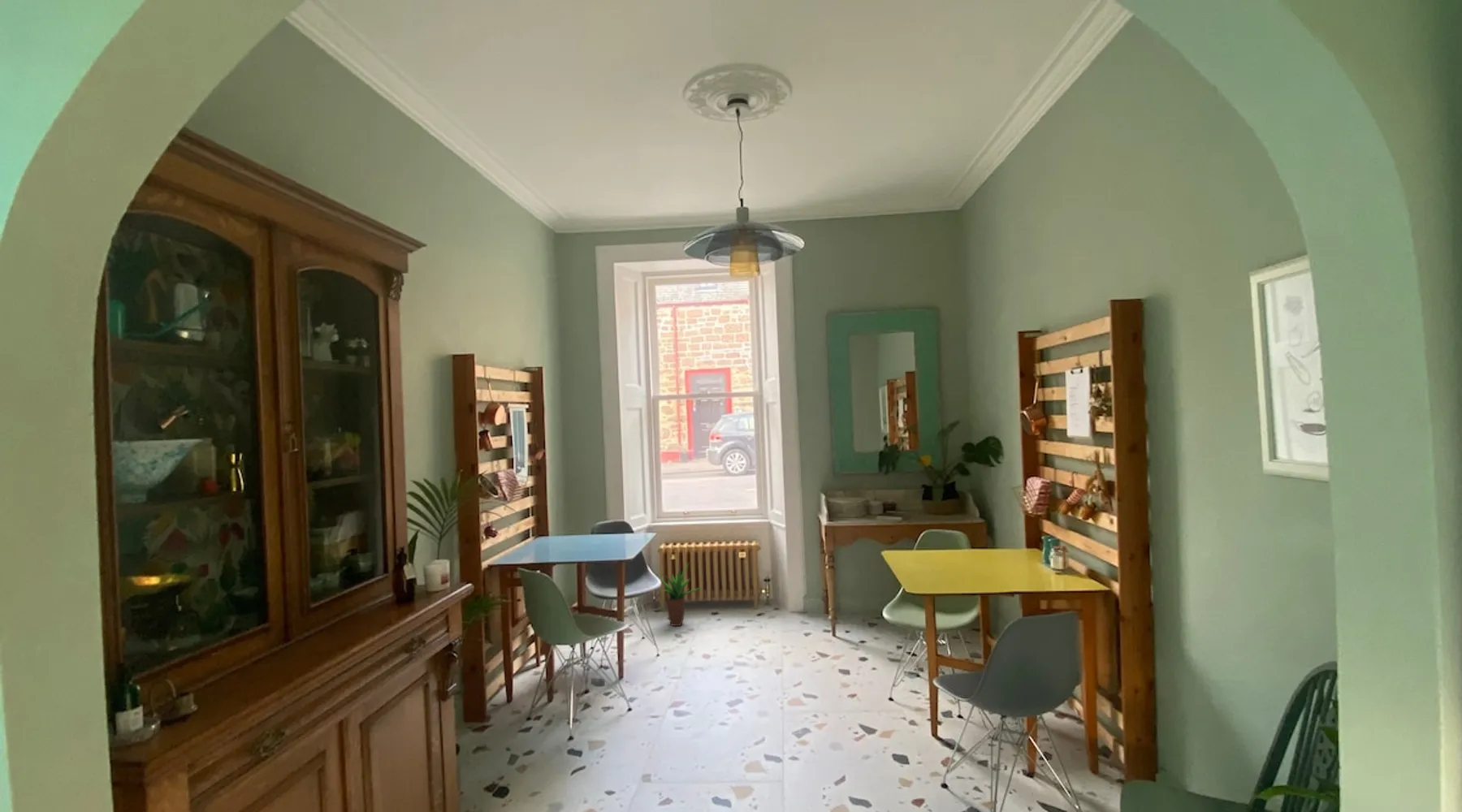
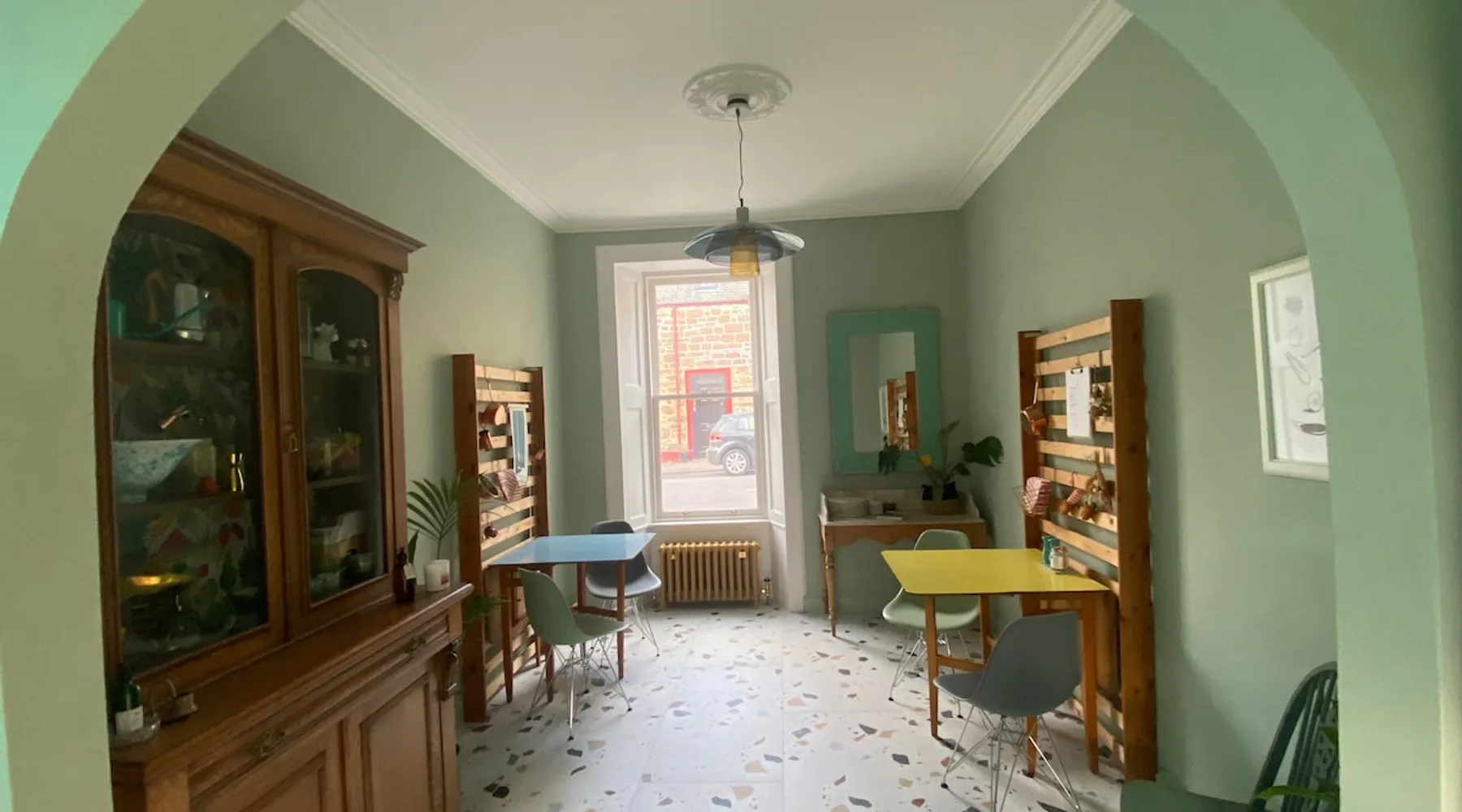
- potted plant (679, 594)
